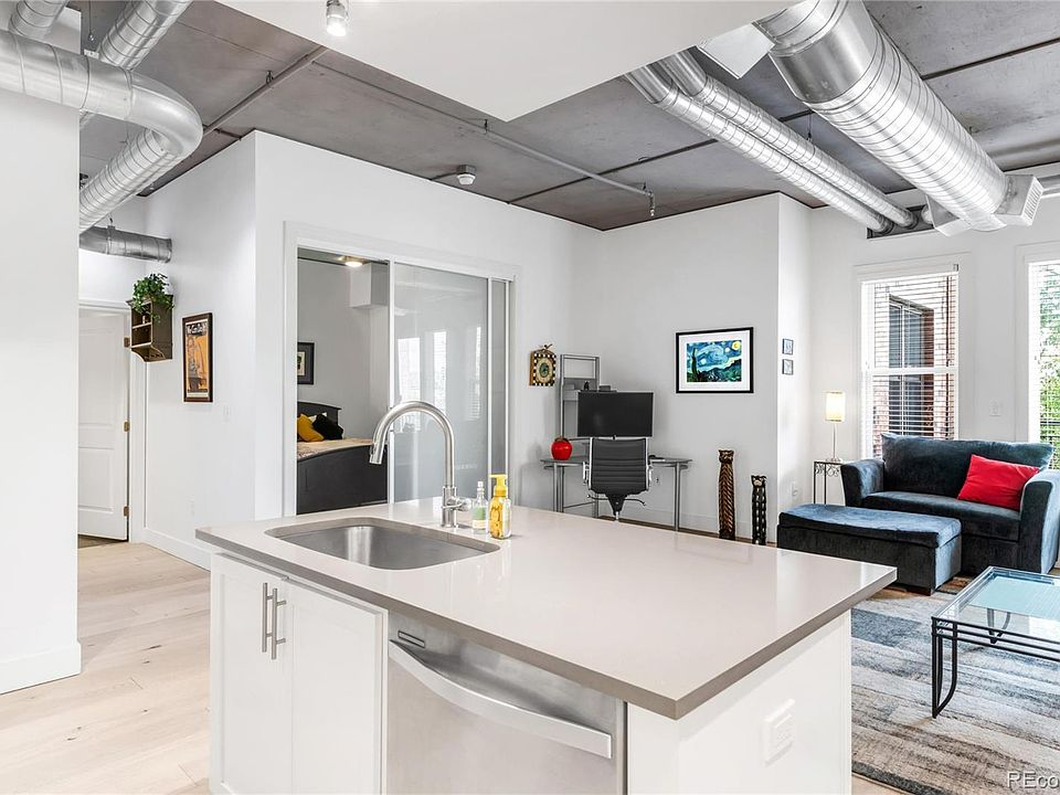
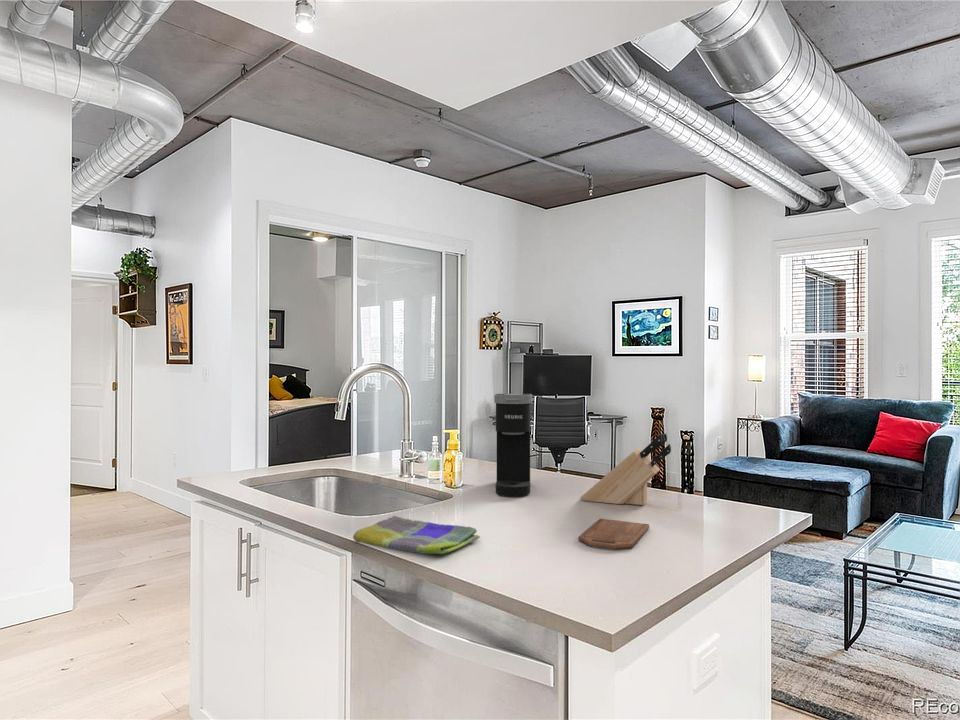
+ knife block (626, 466)
+ cutting board (613, 533)
+ coffee maker (513, 440)
+ dish towel (415, 534)
